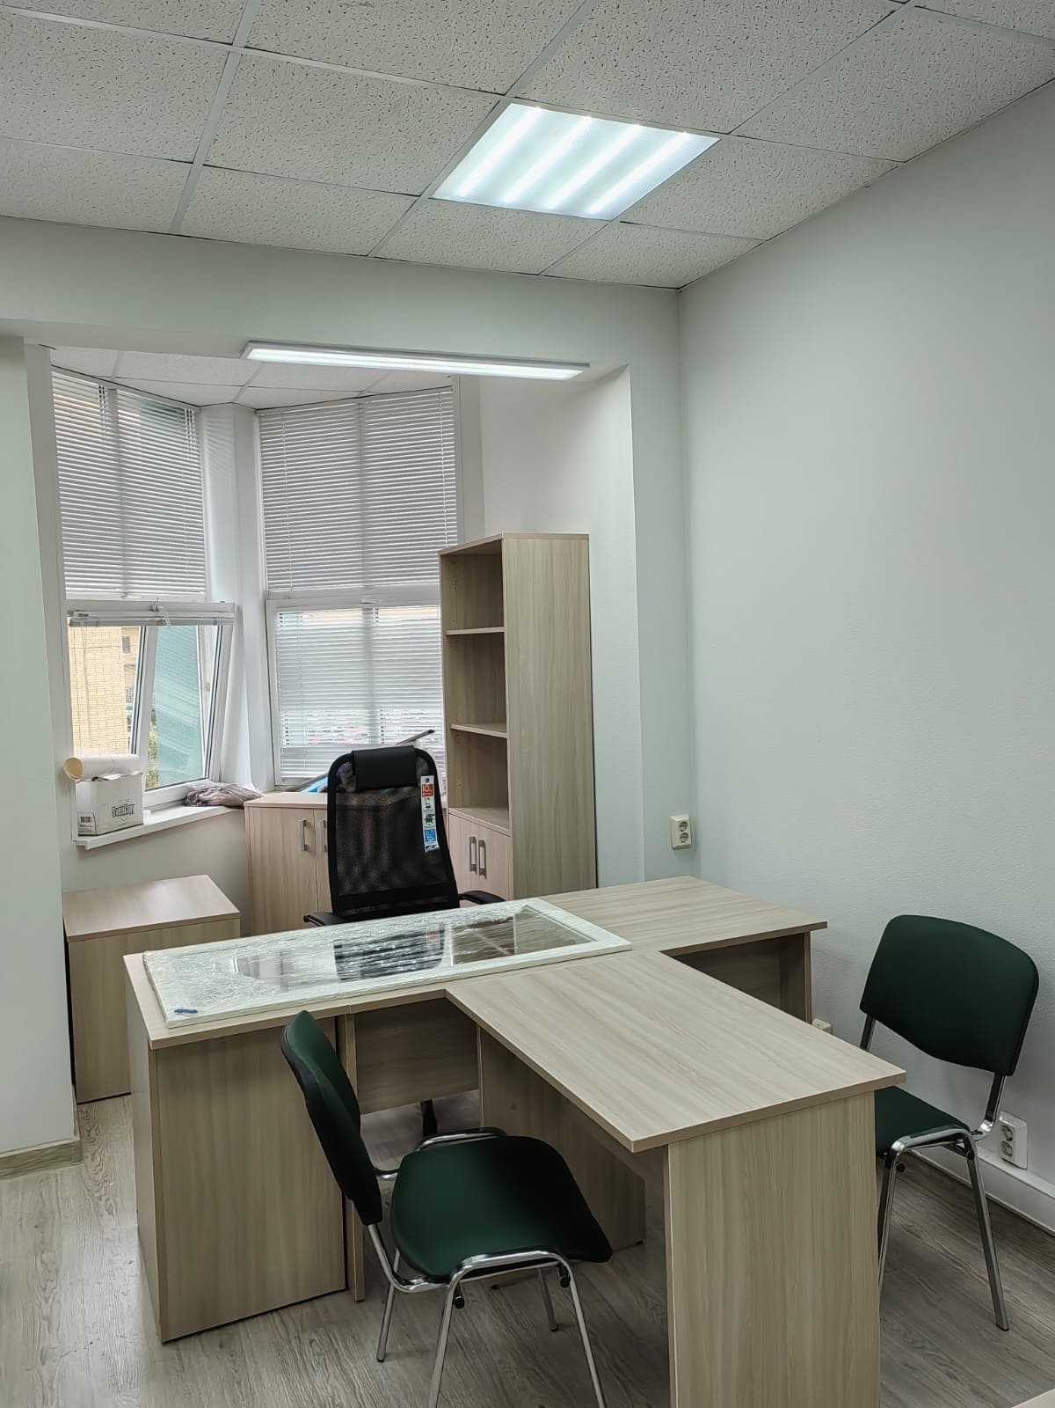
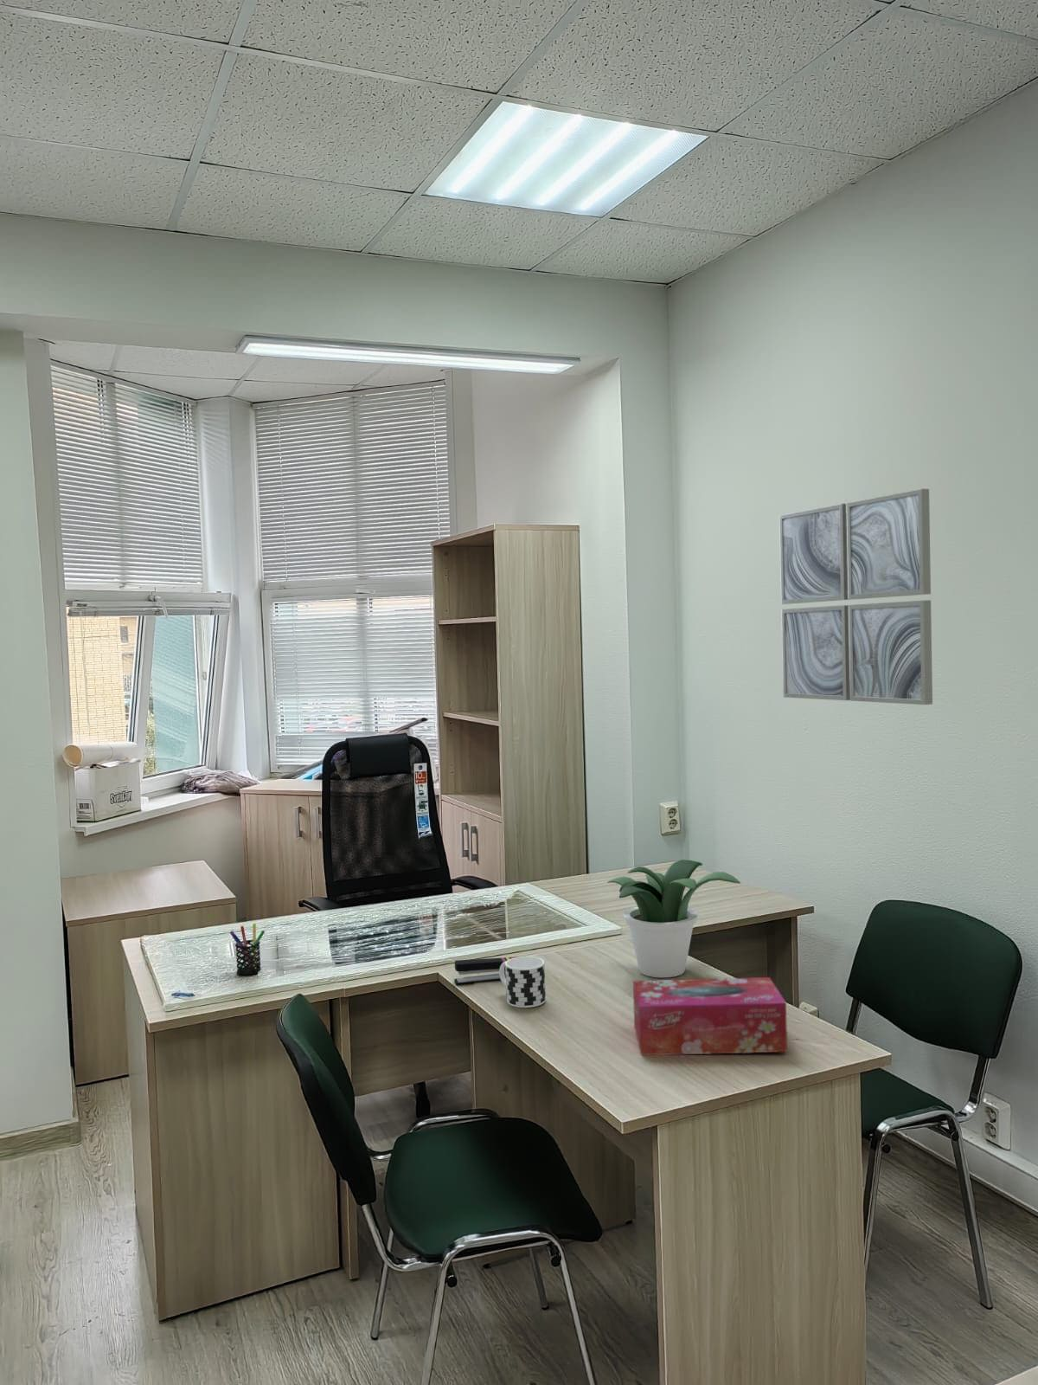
+ pen holder (250, 947)
+ tissue box (707, 1014)
+ cup (520, 980)
+ wall art (849, 599)
+ potted plant (672, 919)
+ stapler (493, 968)
